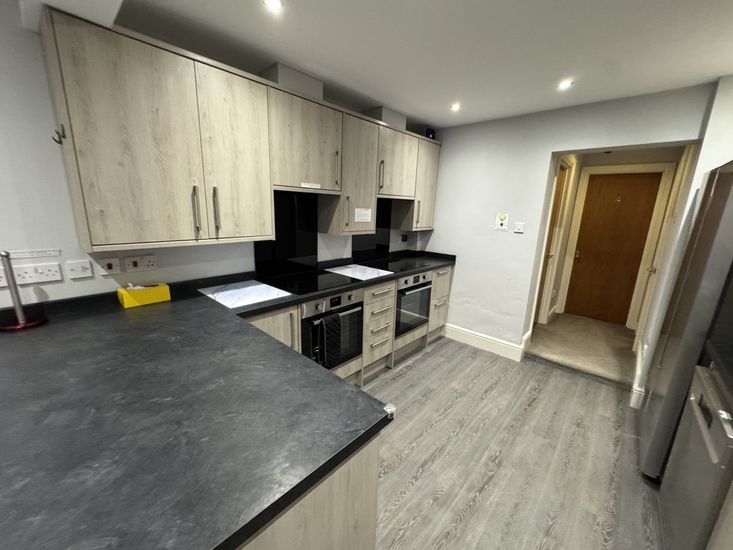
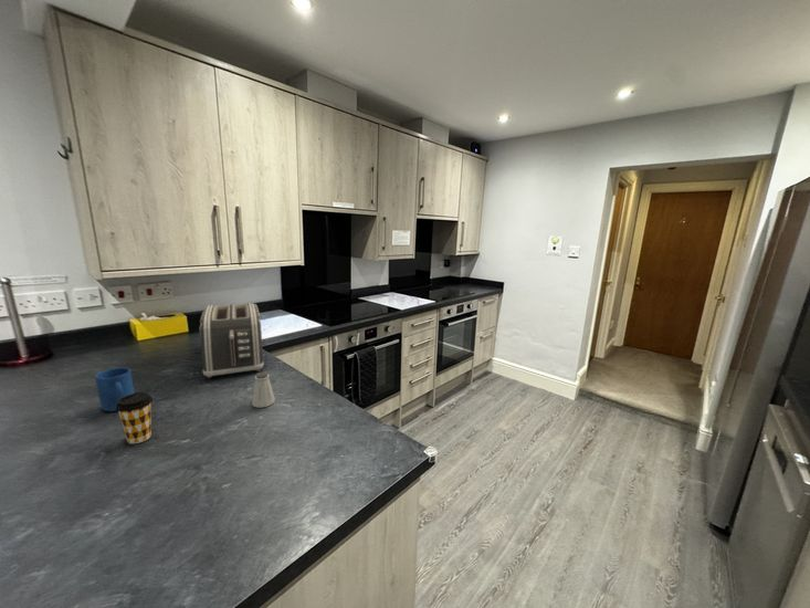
+ coffee cup (136, 418)
+ saltshaker (262, 388)
+ toaster (232, 333)
+ mug (117, 391)
